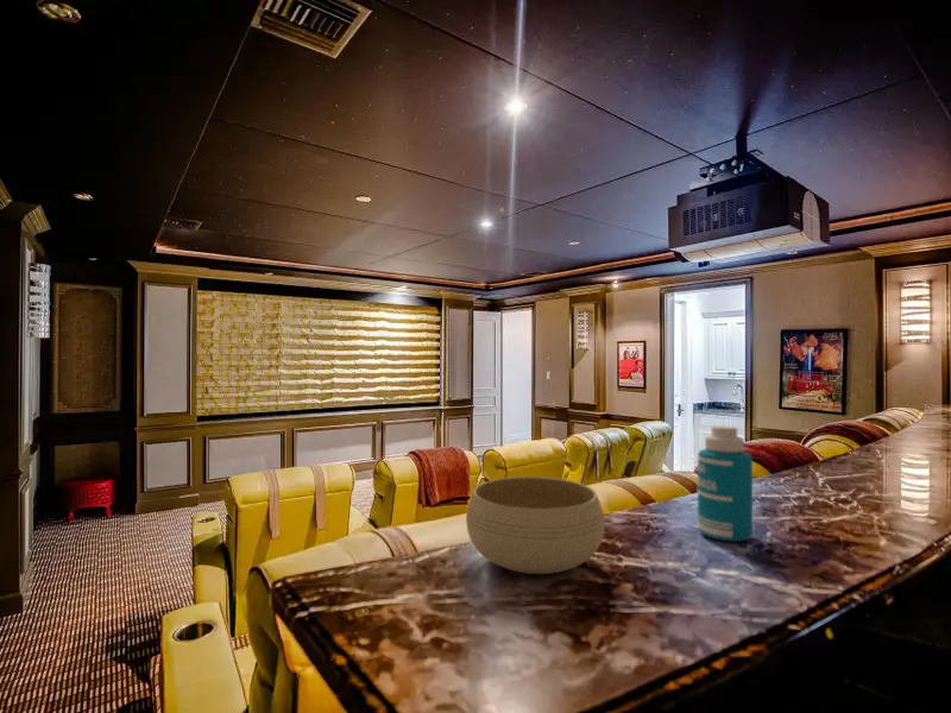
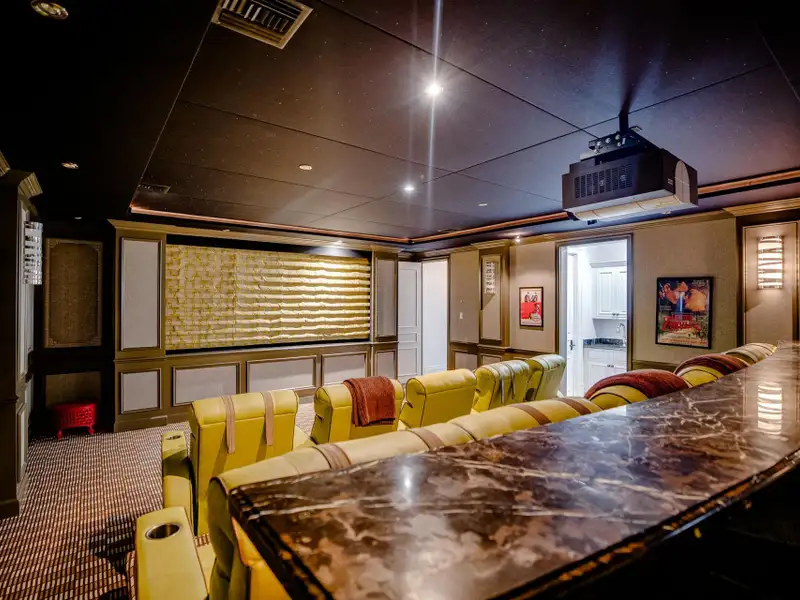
- bottle (724, 480)
- bowl (534, 524)
